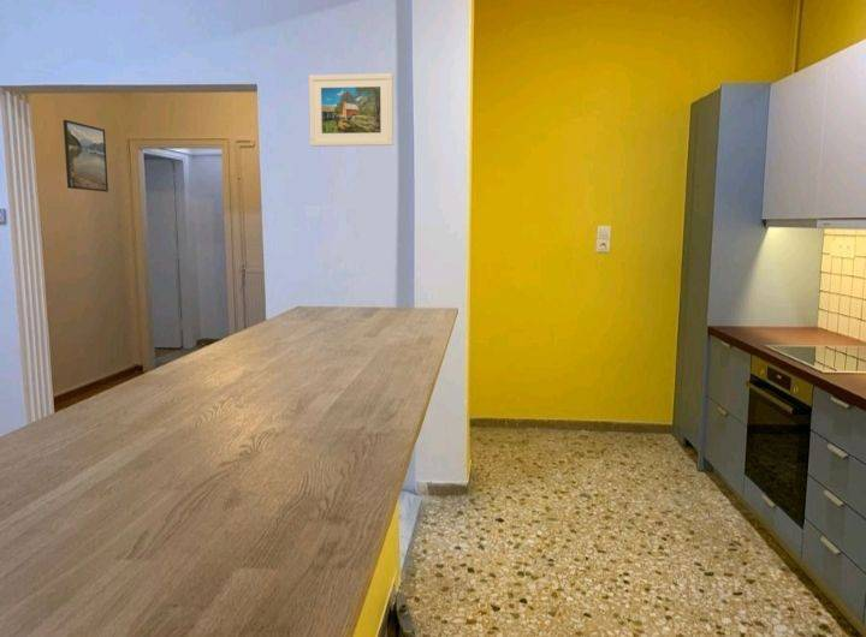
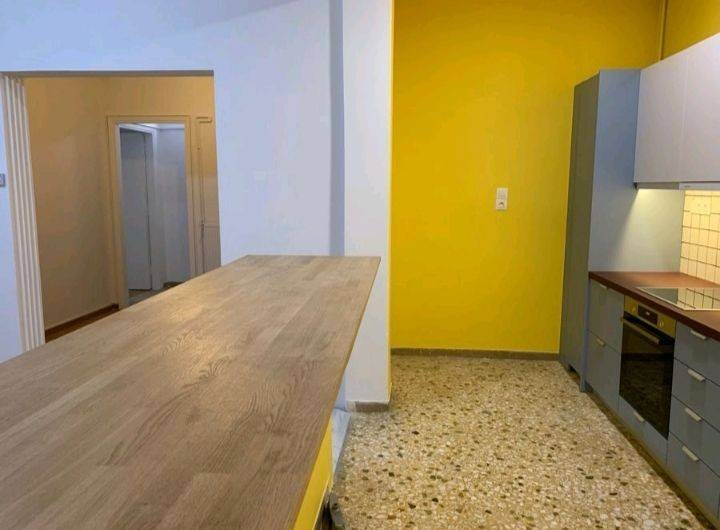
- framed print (350, 109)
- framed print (87, 157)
